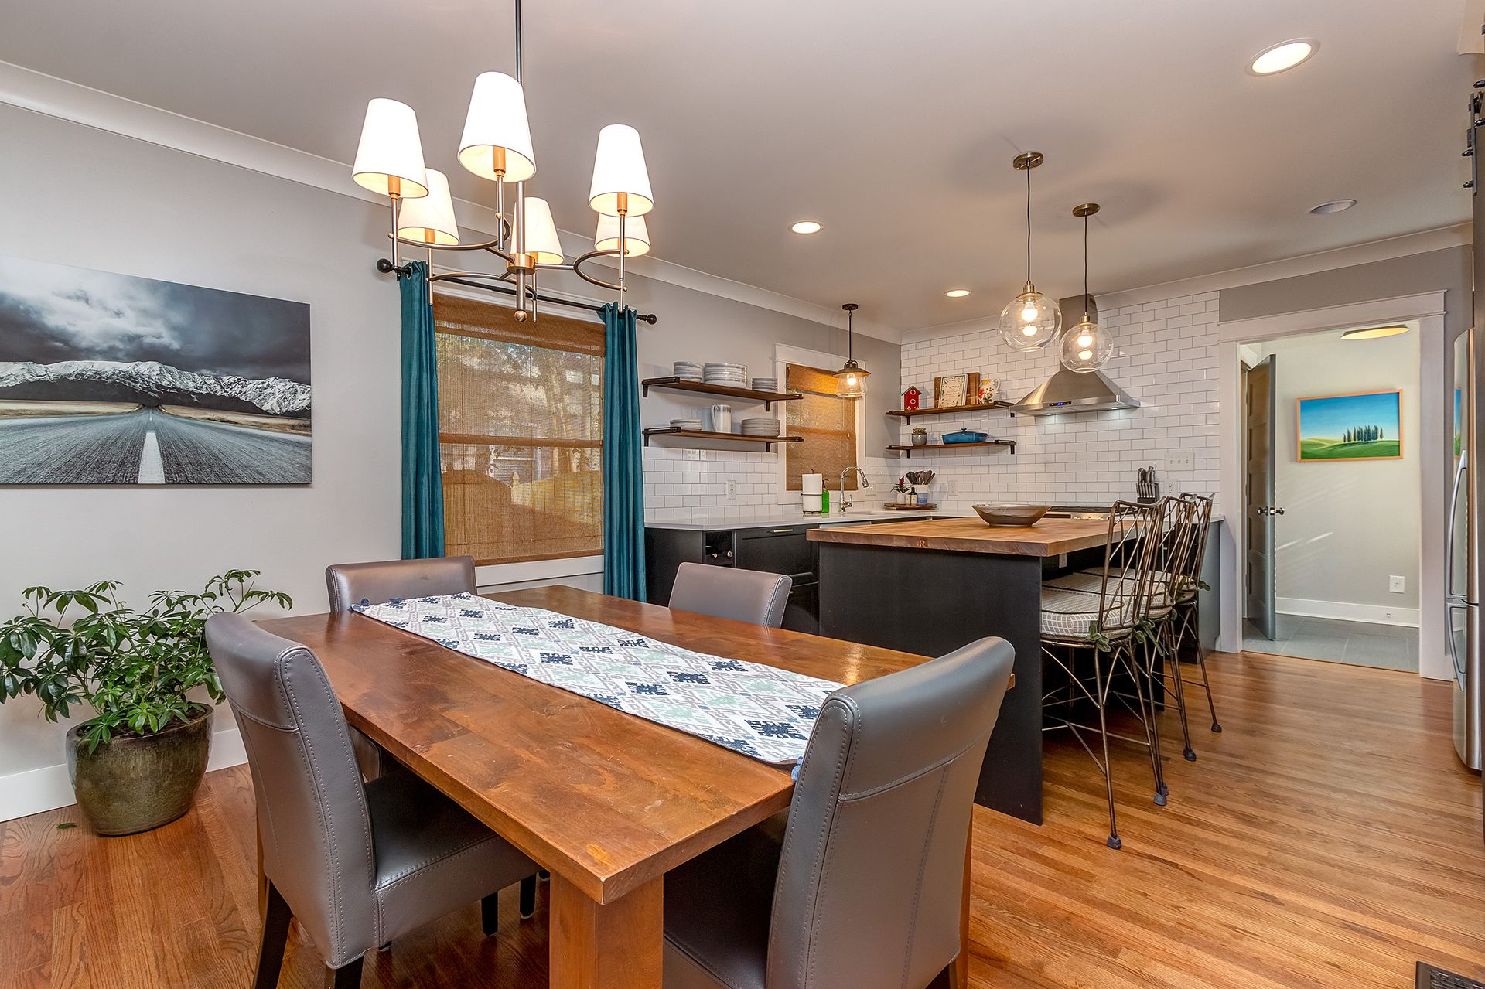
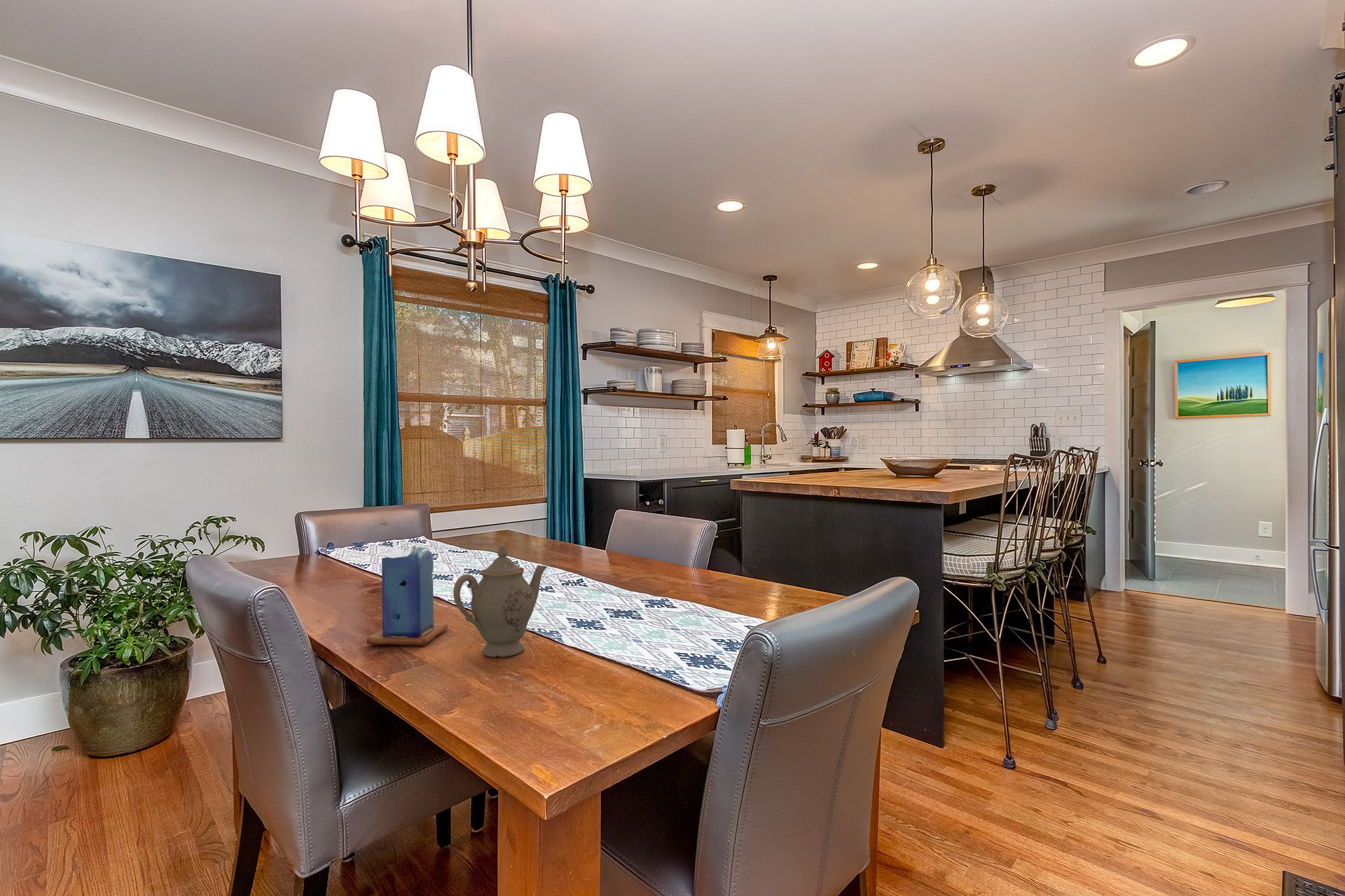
+ candle (408, 588)
+ chinaware (503, 598)
